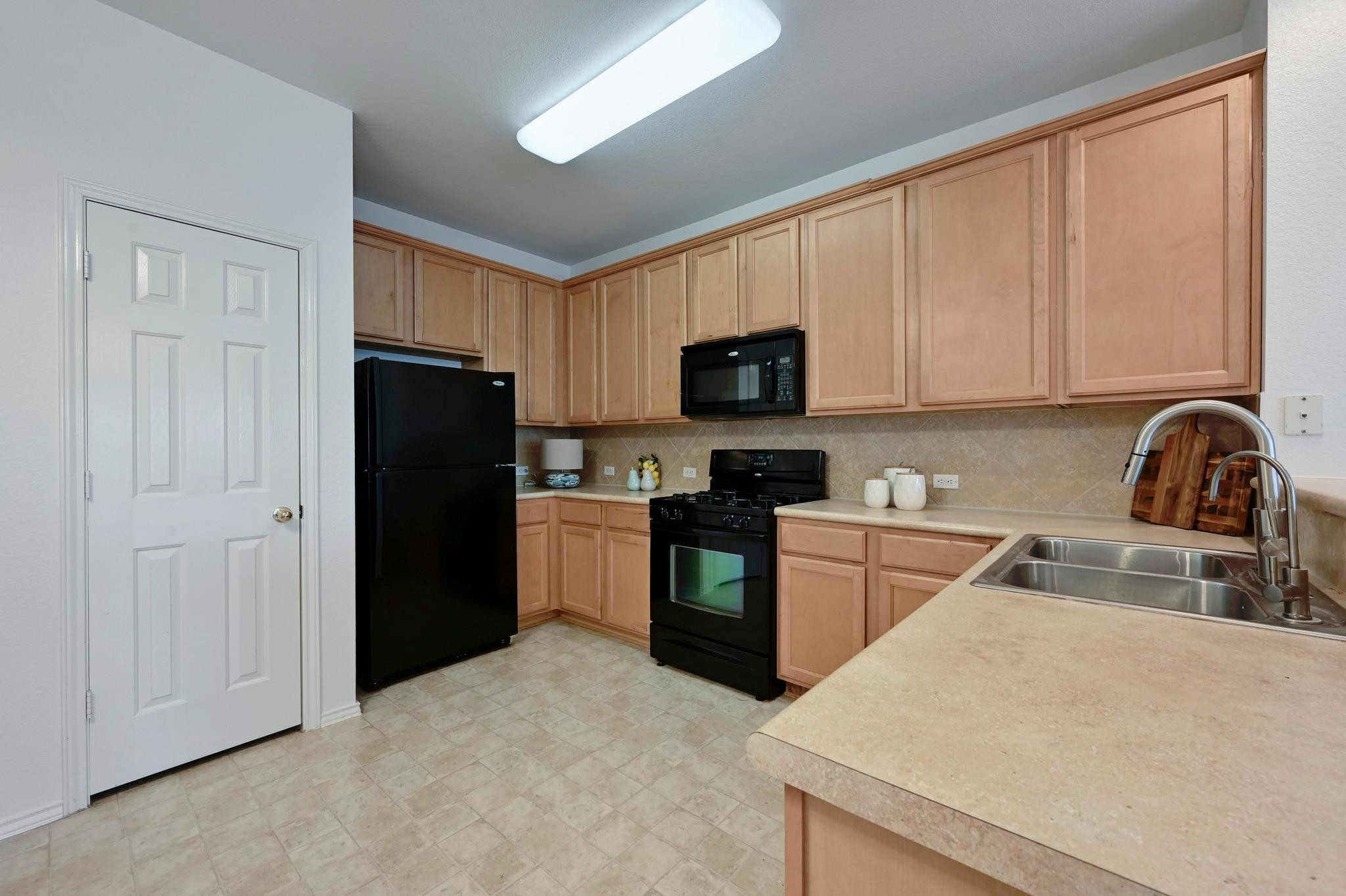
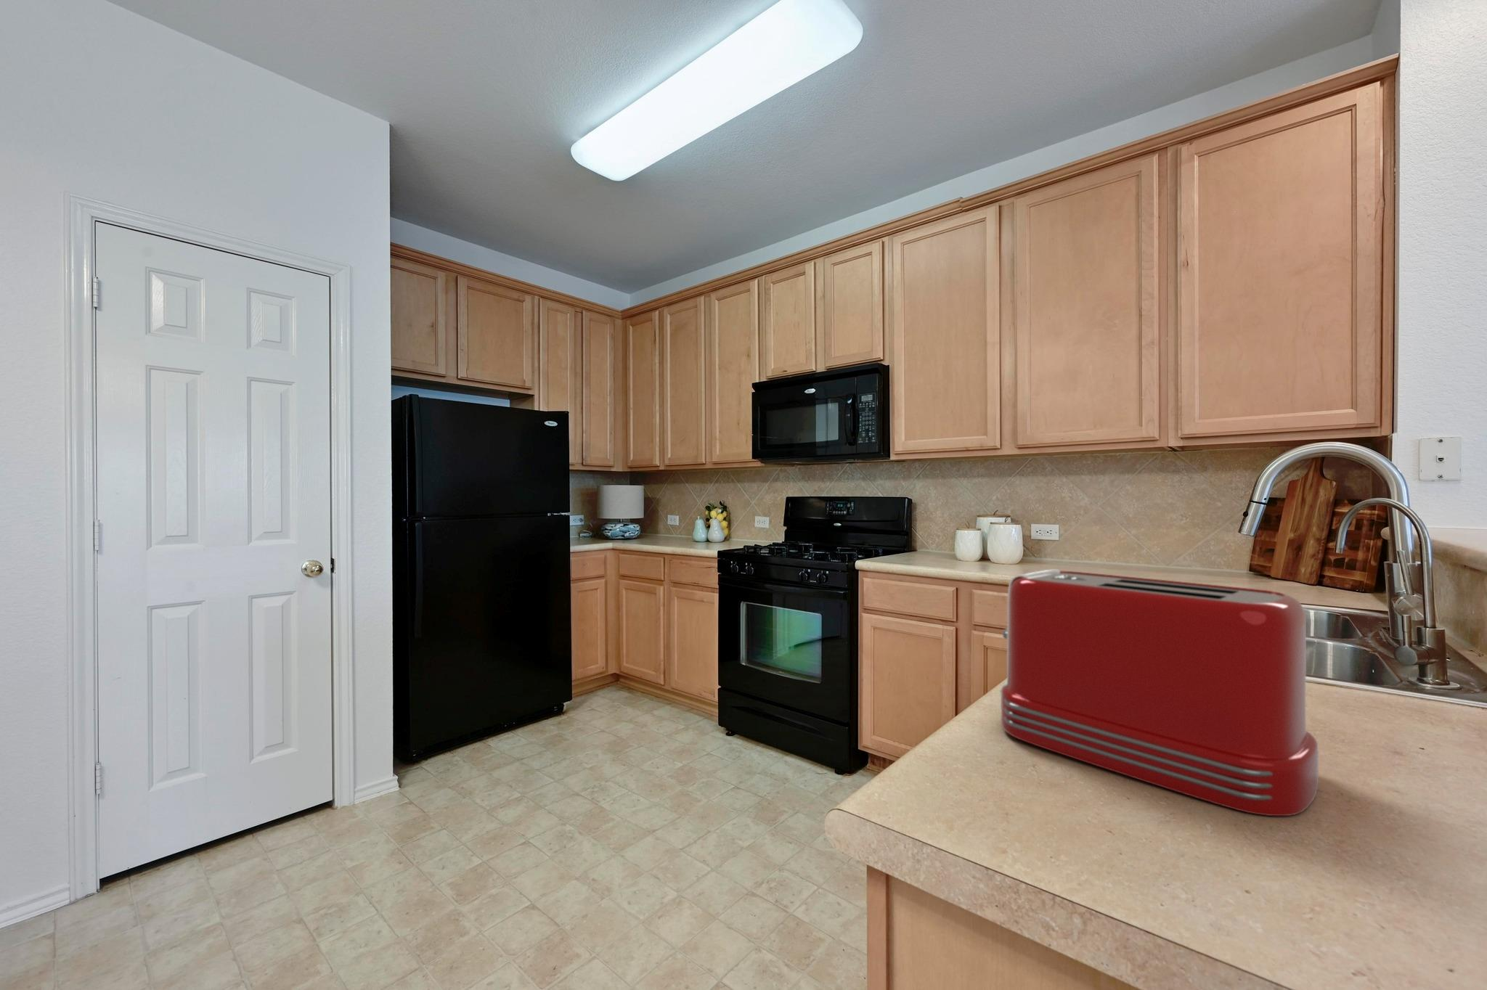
+ toaster (1140, 666)
